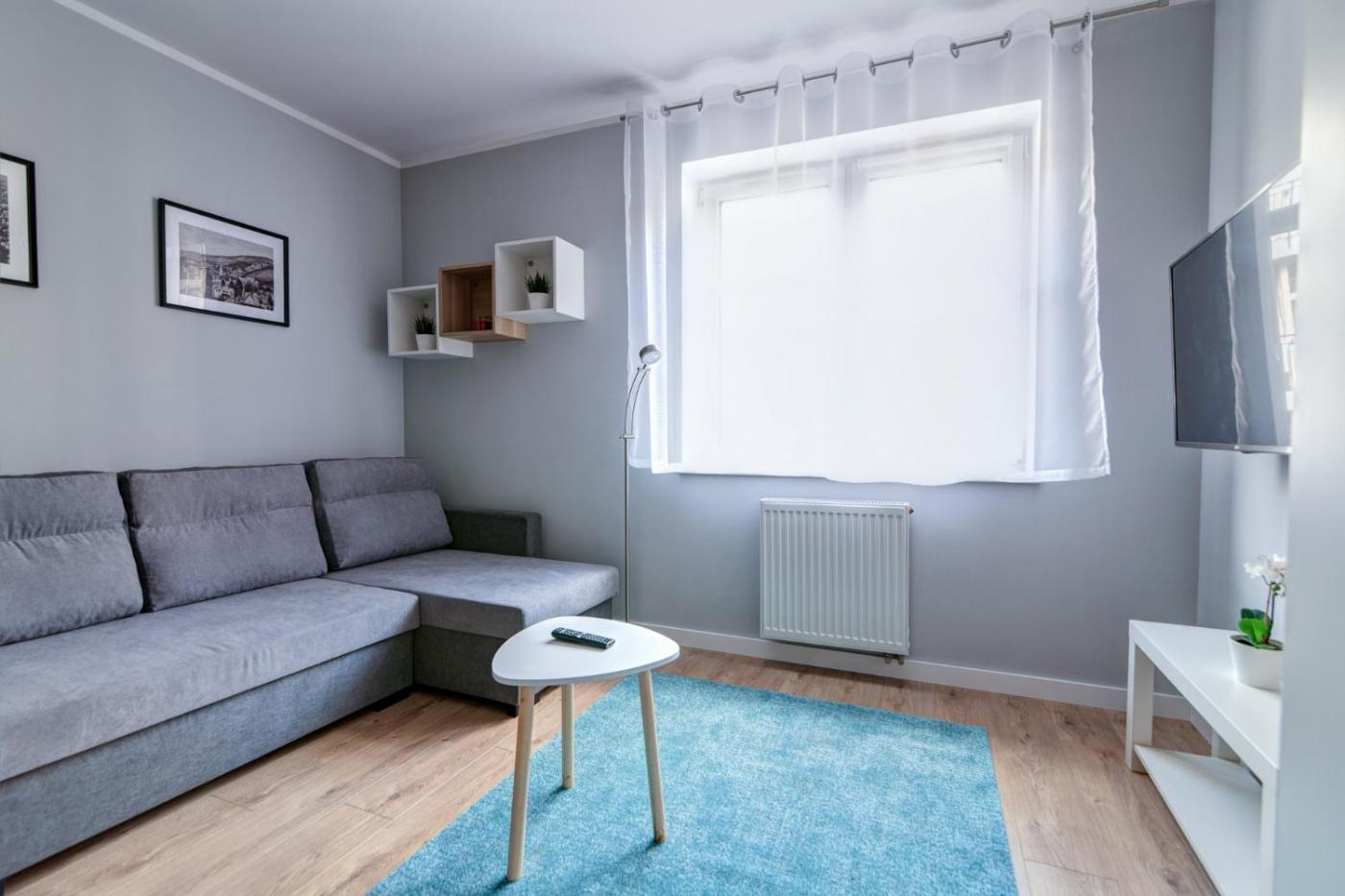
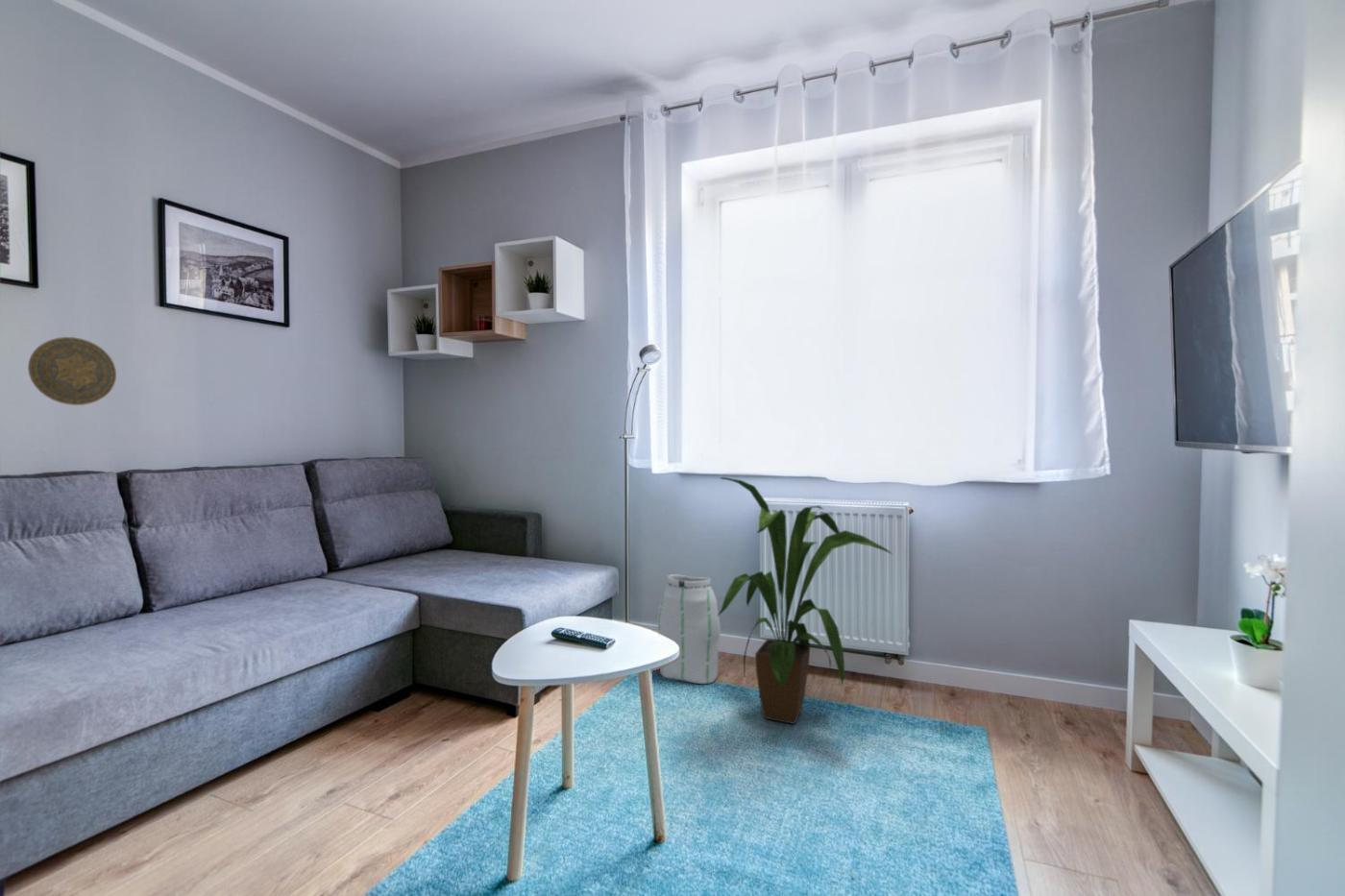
+ decorative plate (75, 371)
+ skirt (689, 625)
+ house plant (803, 600)
